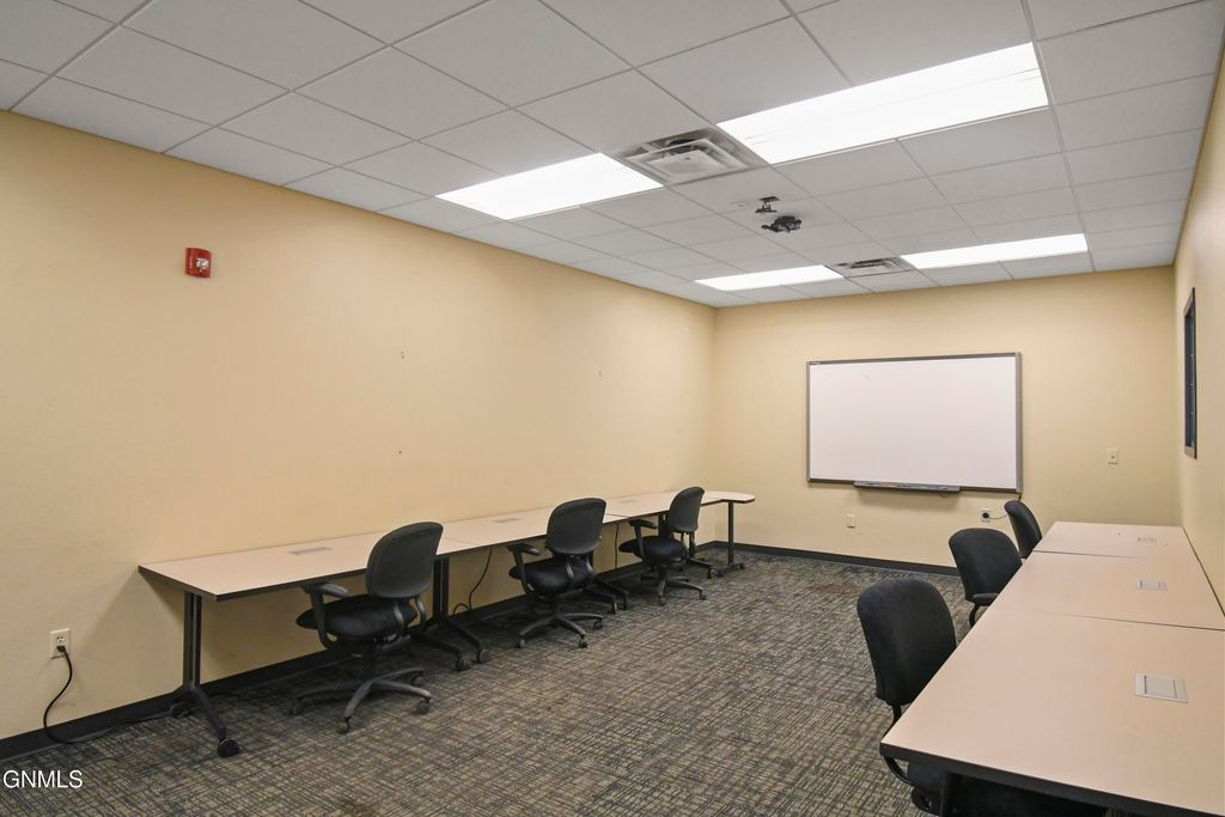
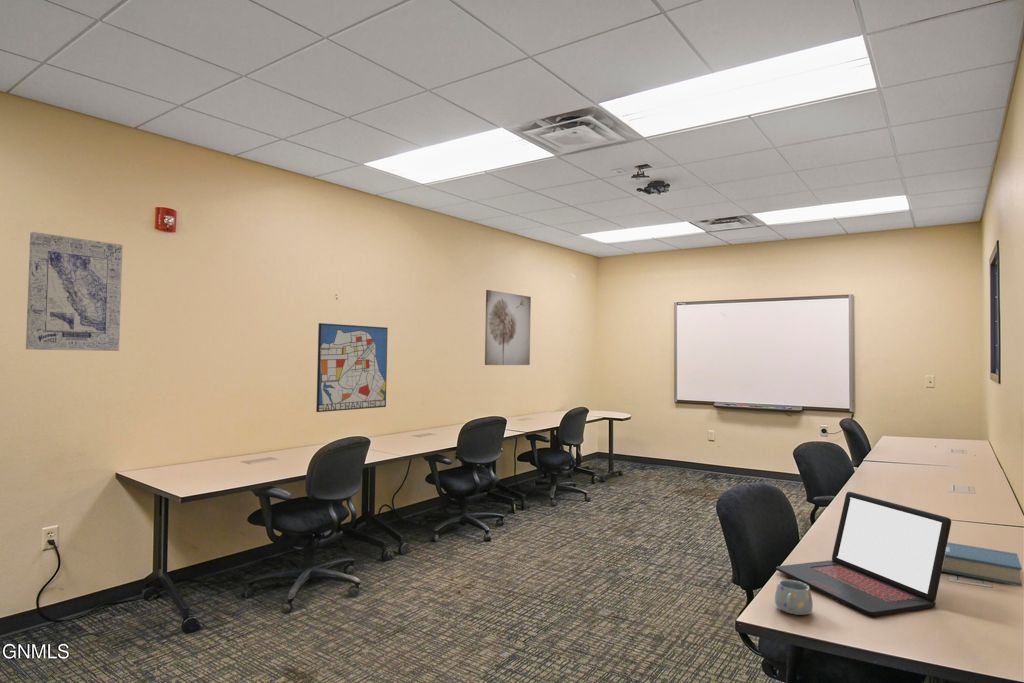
+ wall art (76, 294)
+ wall art (354, 367)
+ mug (792, 599)
+ wall art (508, 329)
+ book (968, 560)
+ laptop (857, 546)
